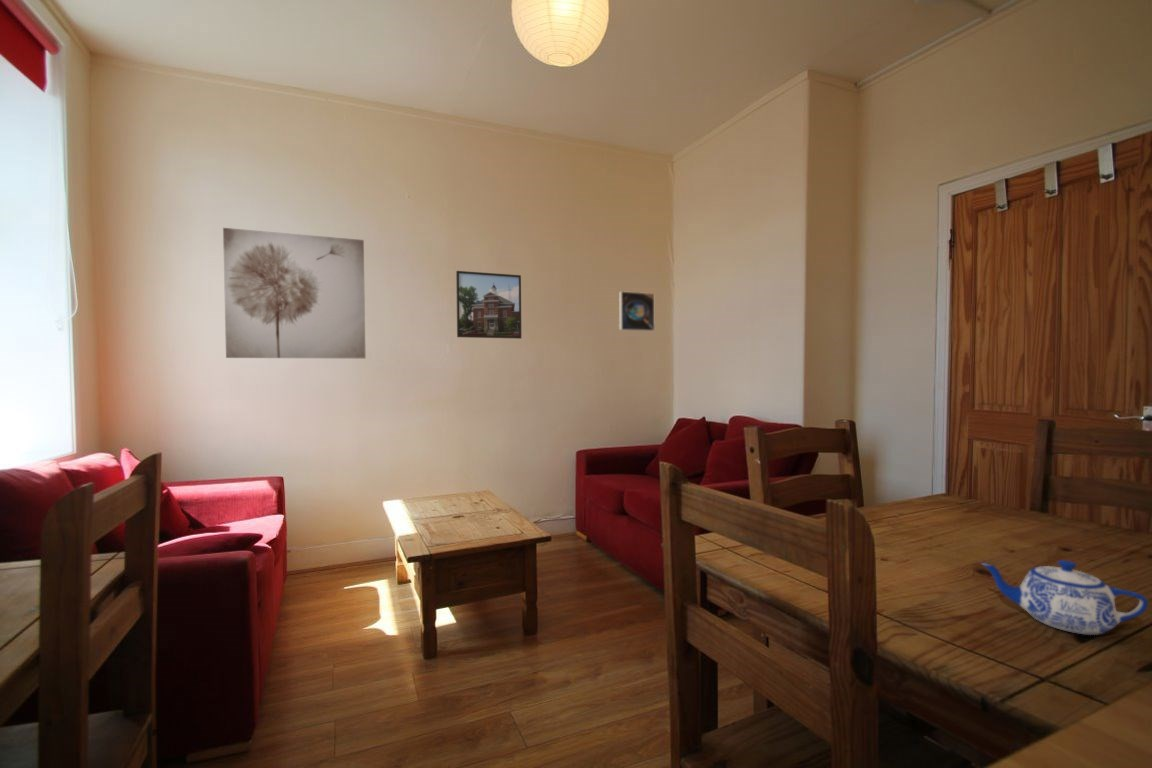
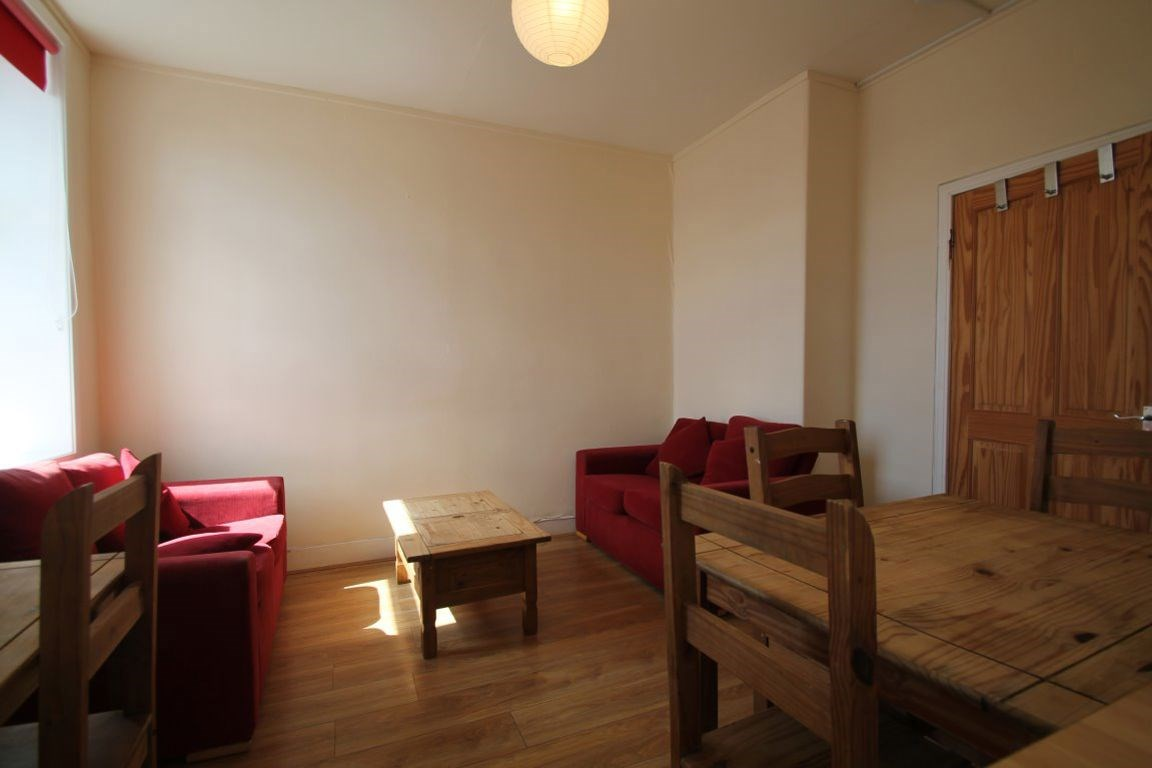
- wall art (298, 296)
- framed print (637, 311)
- teapot (1057, 590)
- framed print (489, 305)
